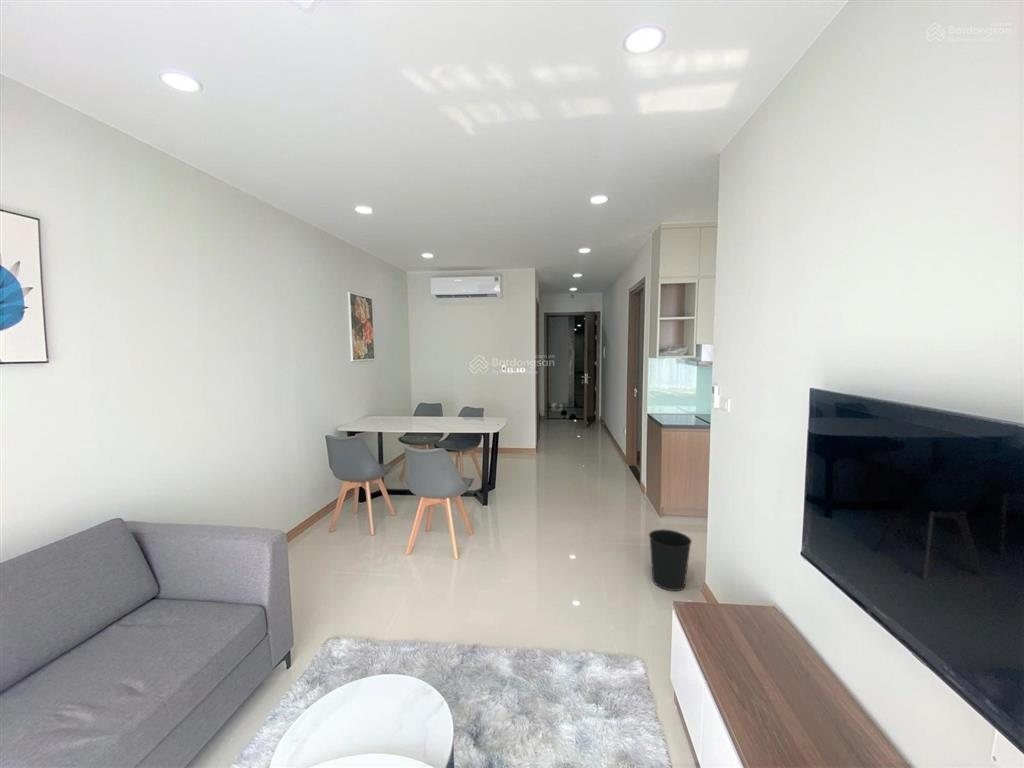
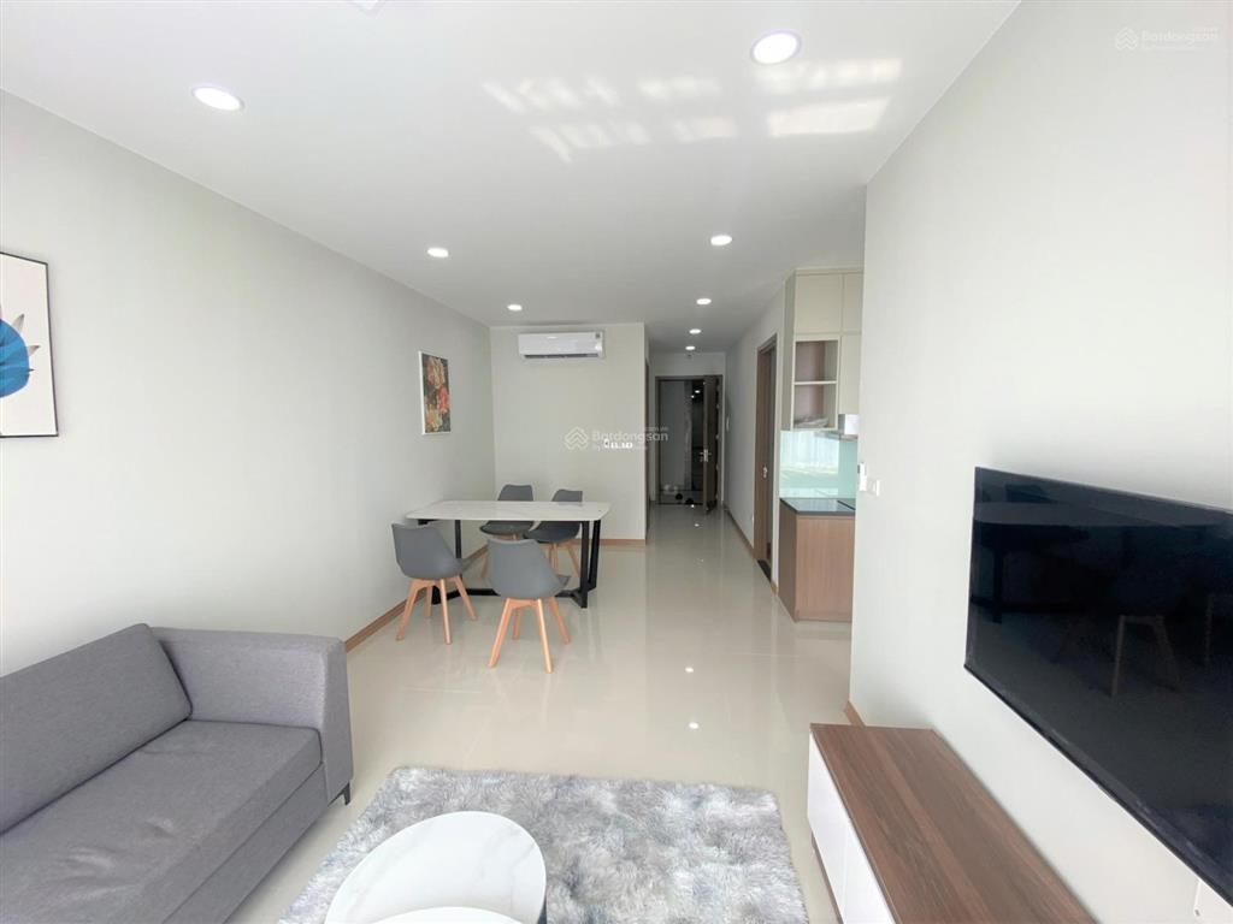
- wastebasket (669, 560)
